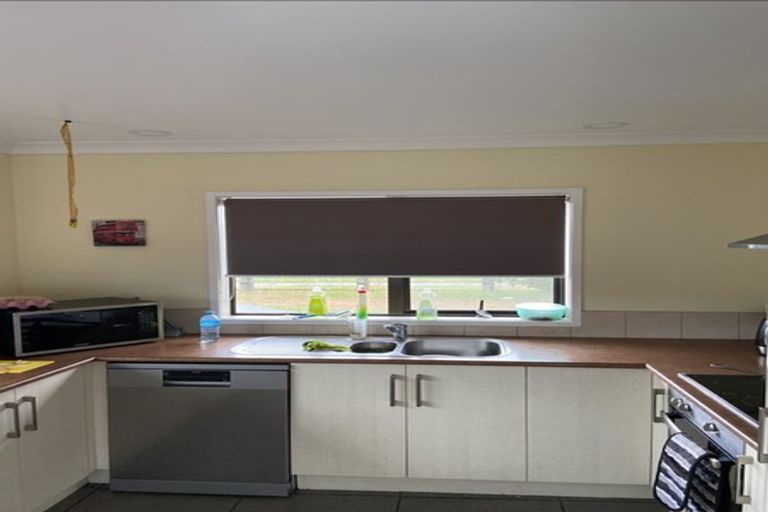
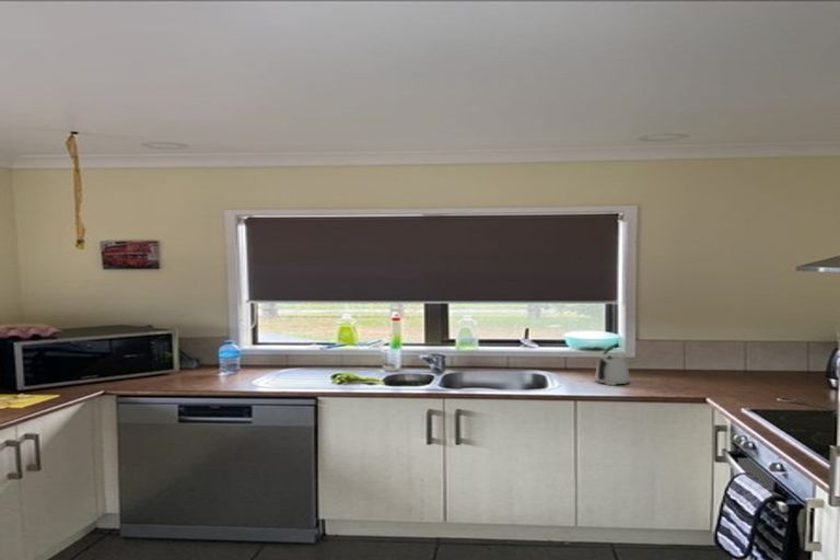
+ kettle (612, 362)
